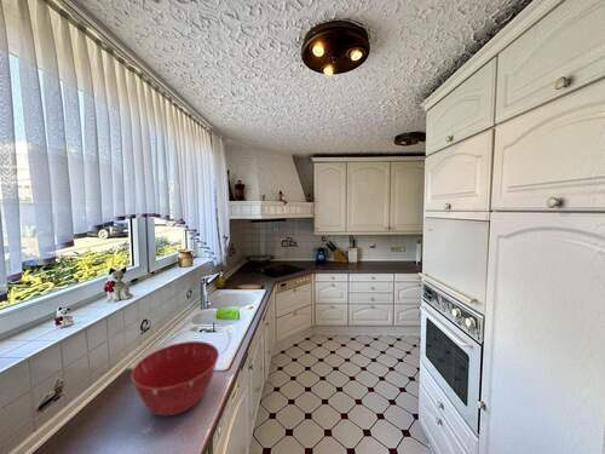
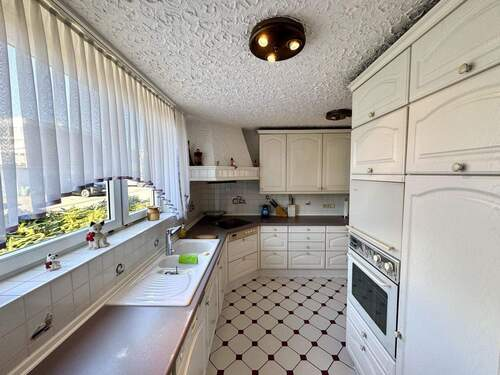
- mixing bowl (178, 380)
